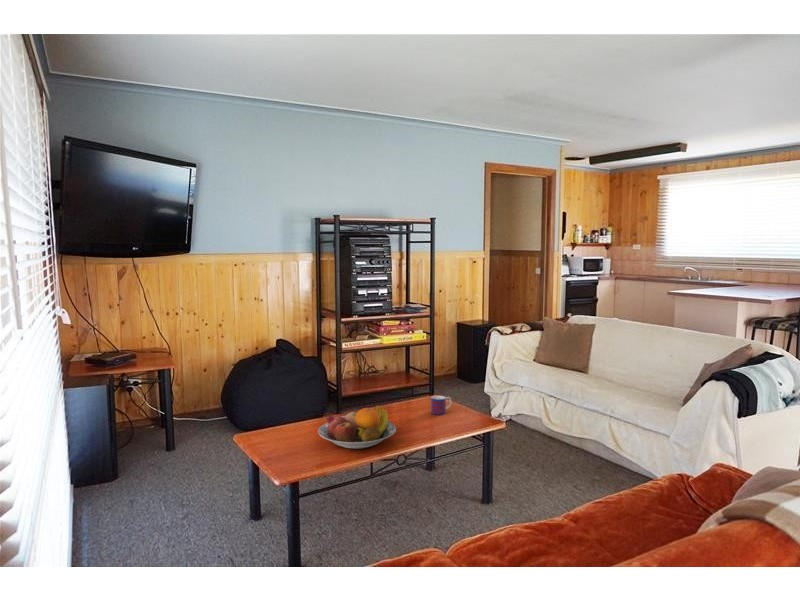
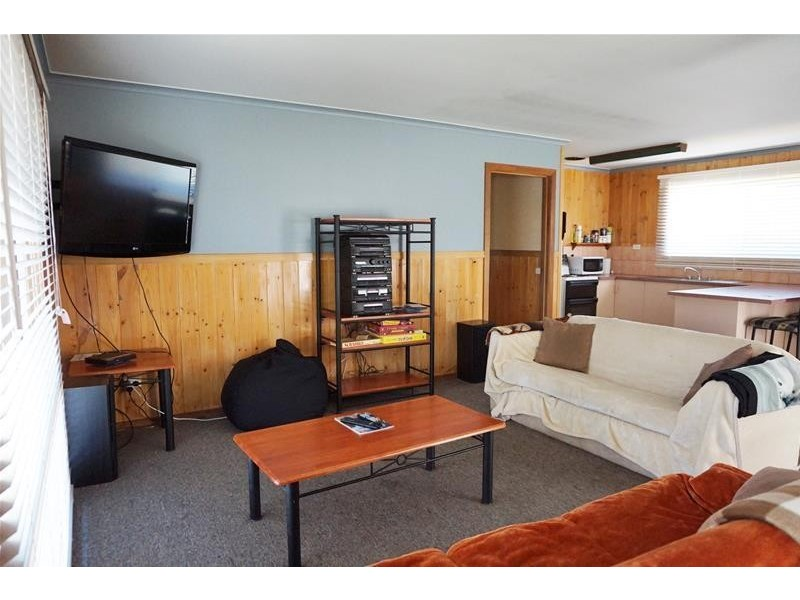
- fruit bowl (357, 426)
- mug (441, 404)
